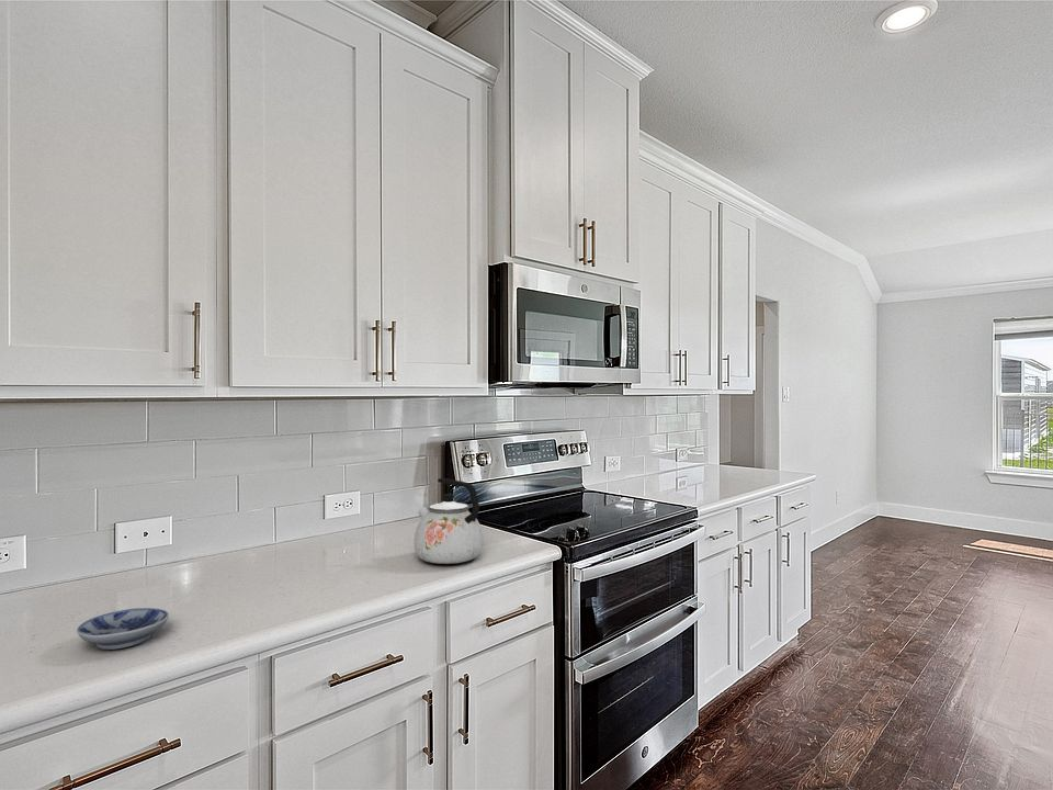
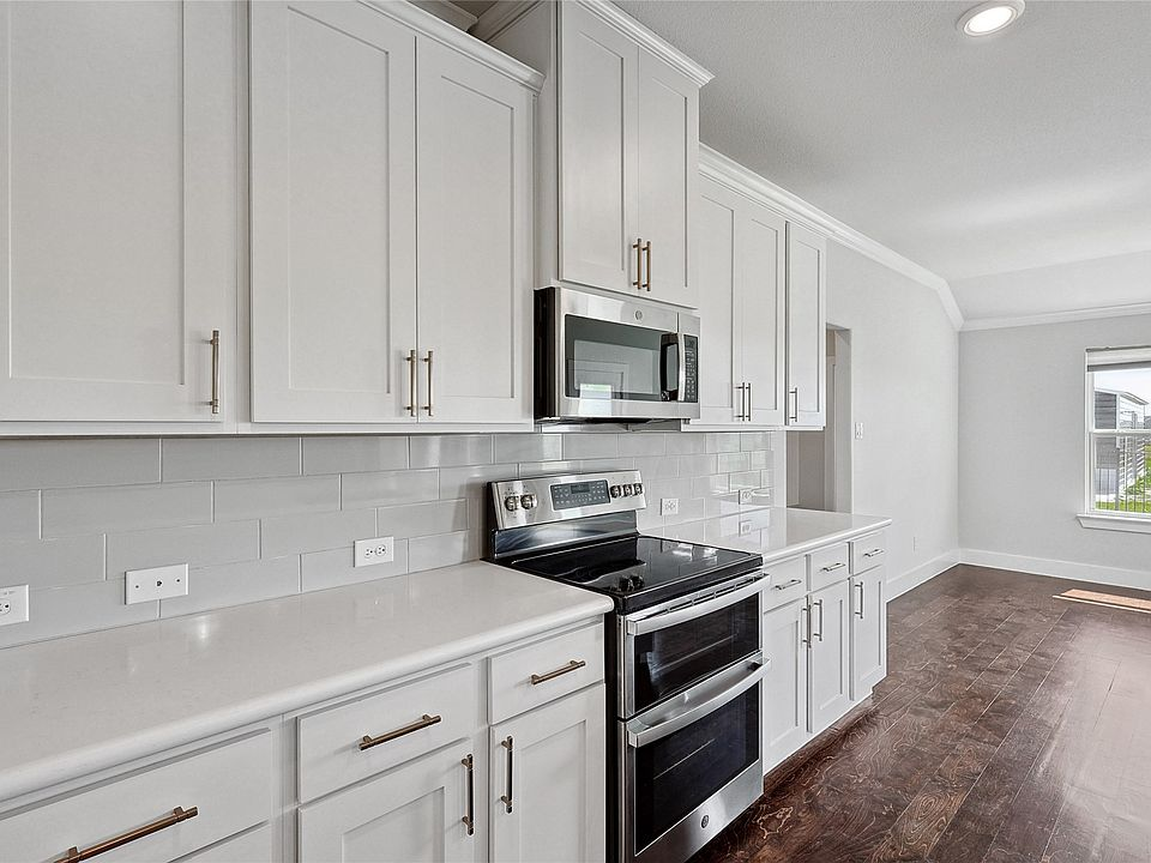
- kettle (448, 518)
- bowl (124, 630)
